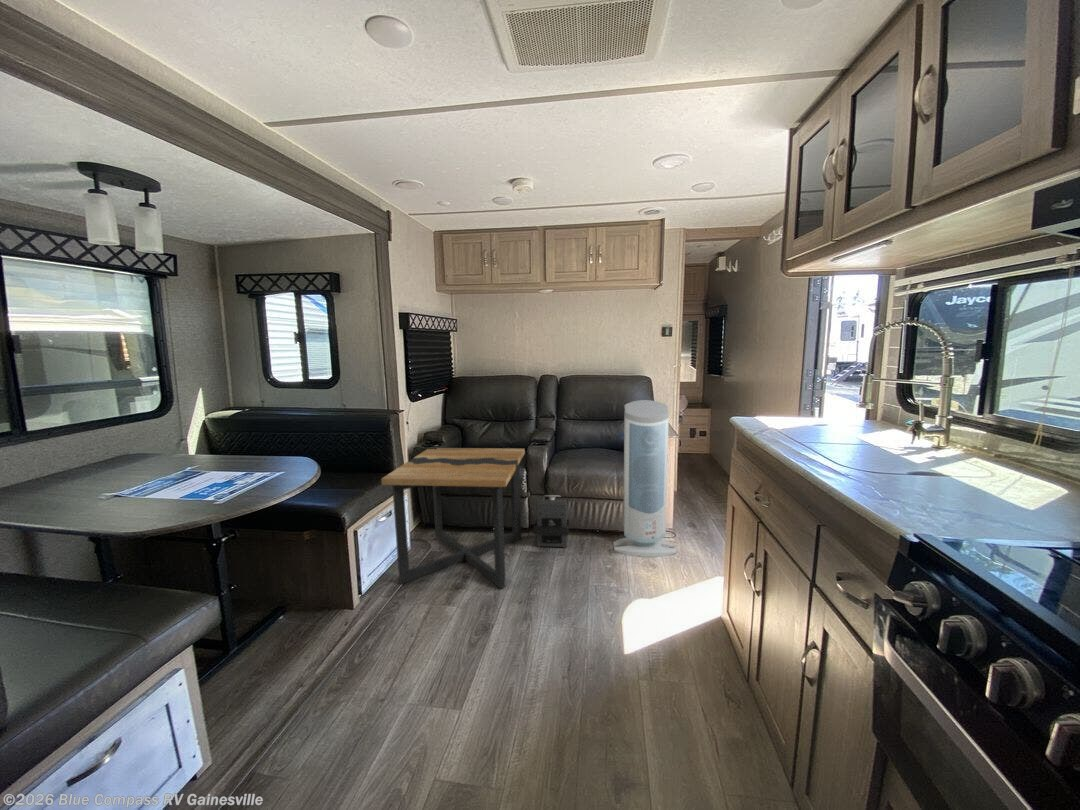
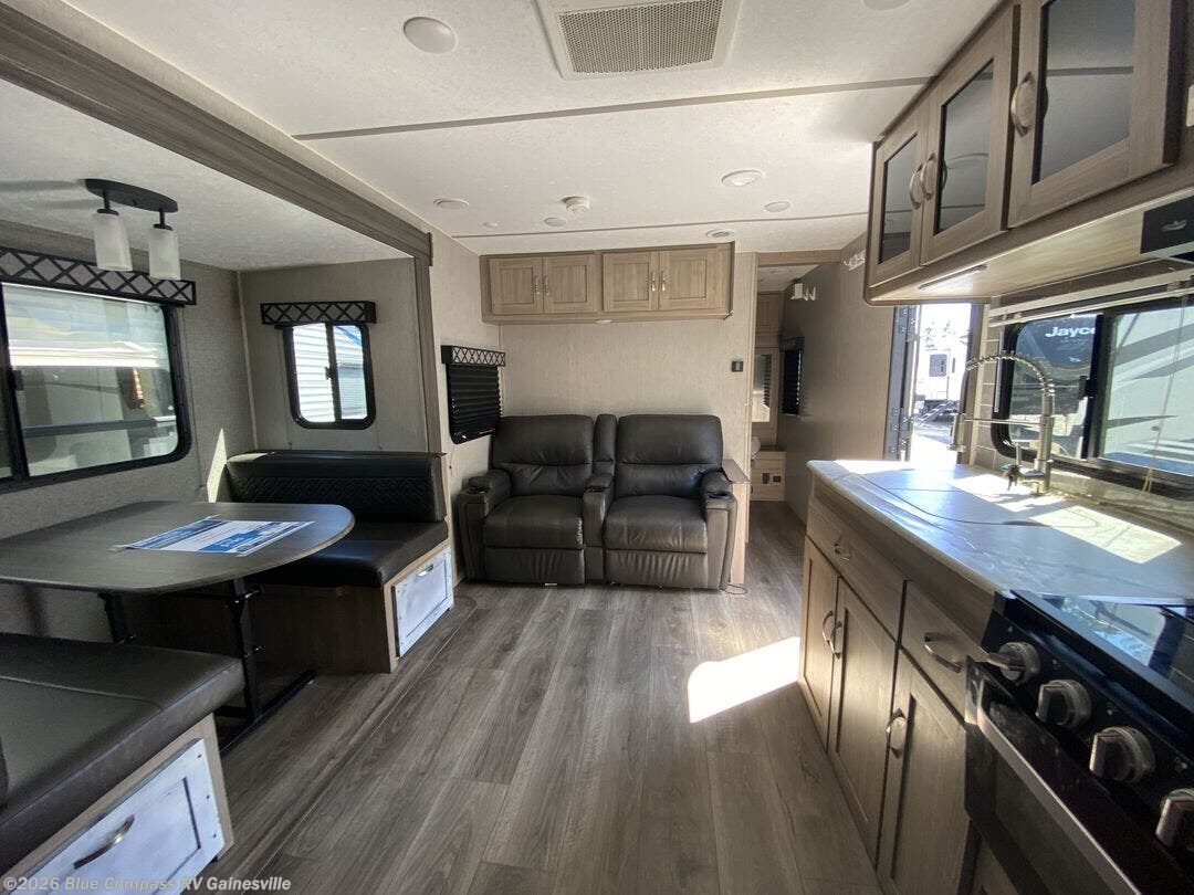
- air purifier (645, 476)
- side table (441, 511)
- speaker (552, 520)
